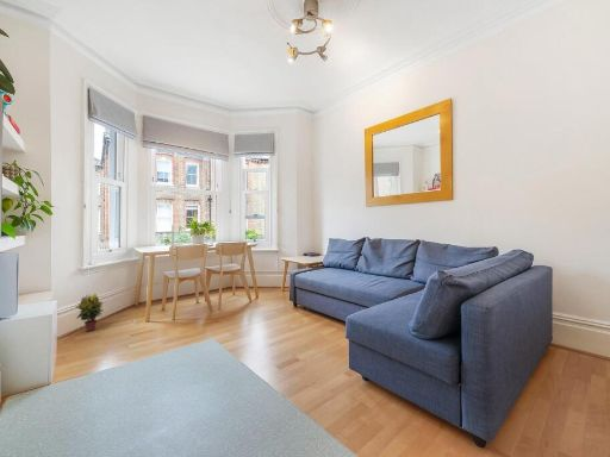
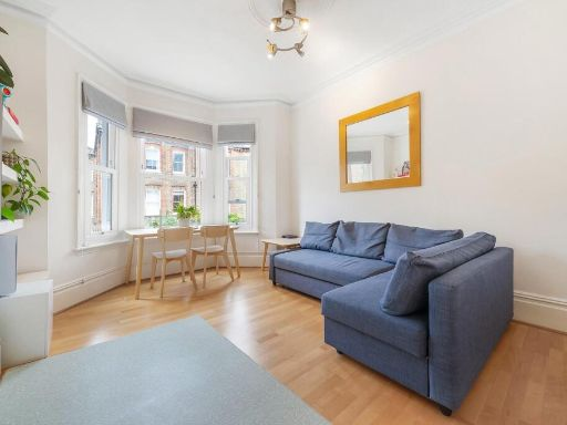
- potted plant (91, 312)
